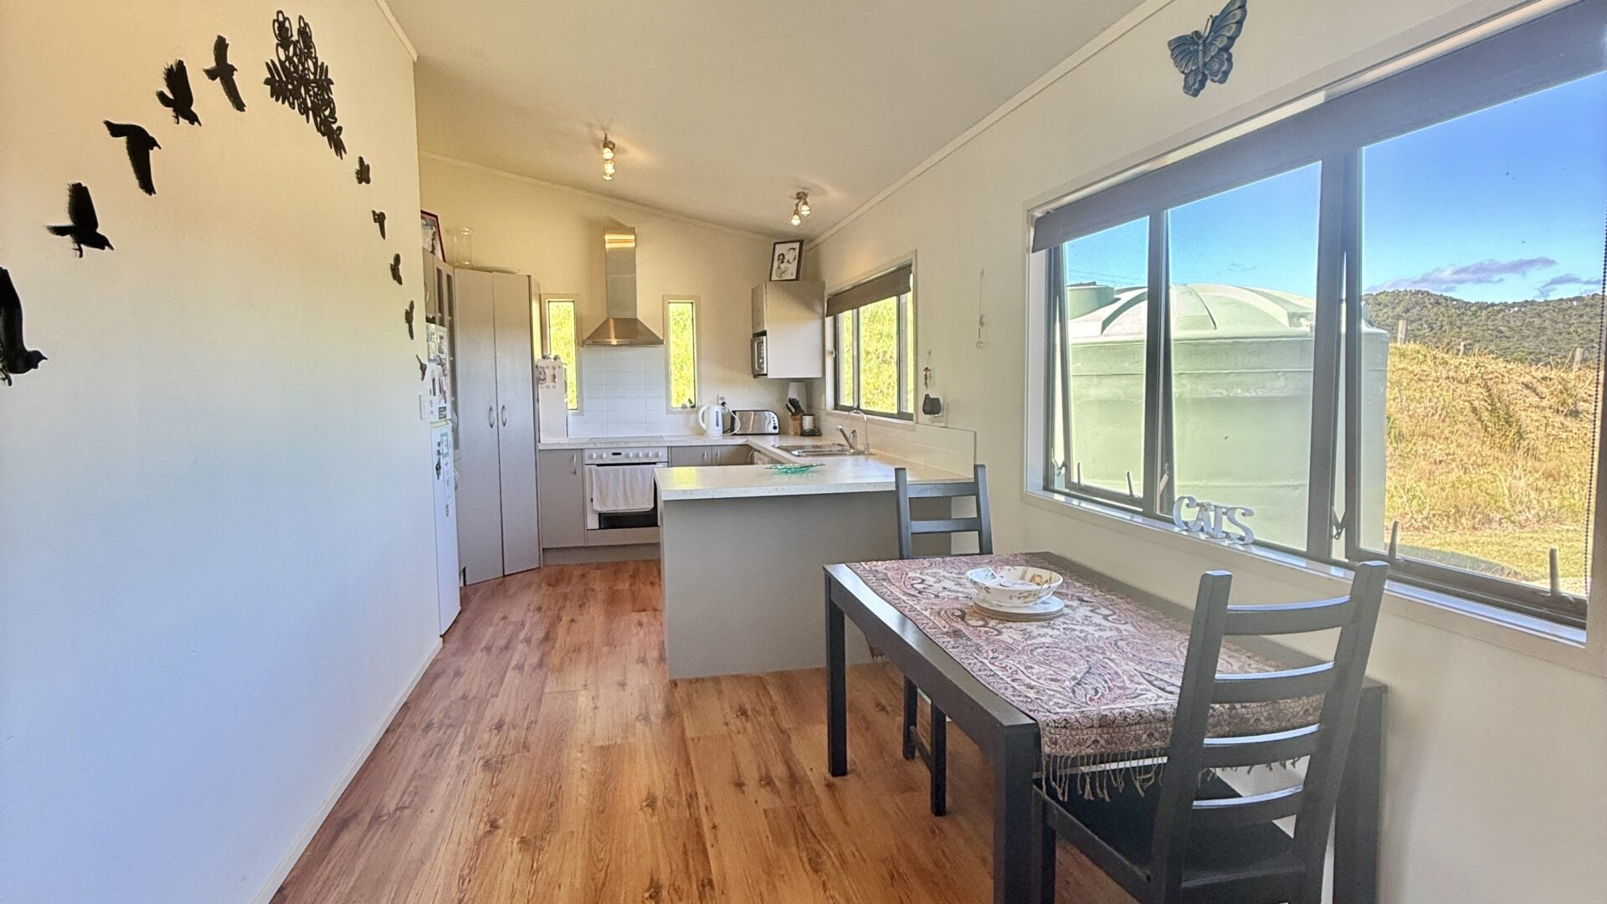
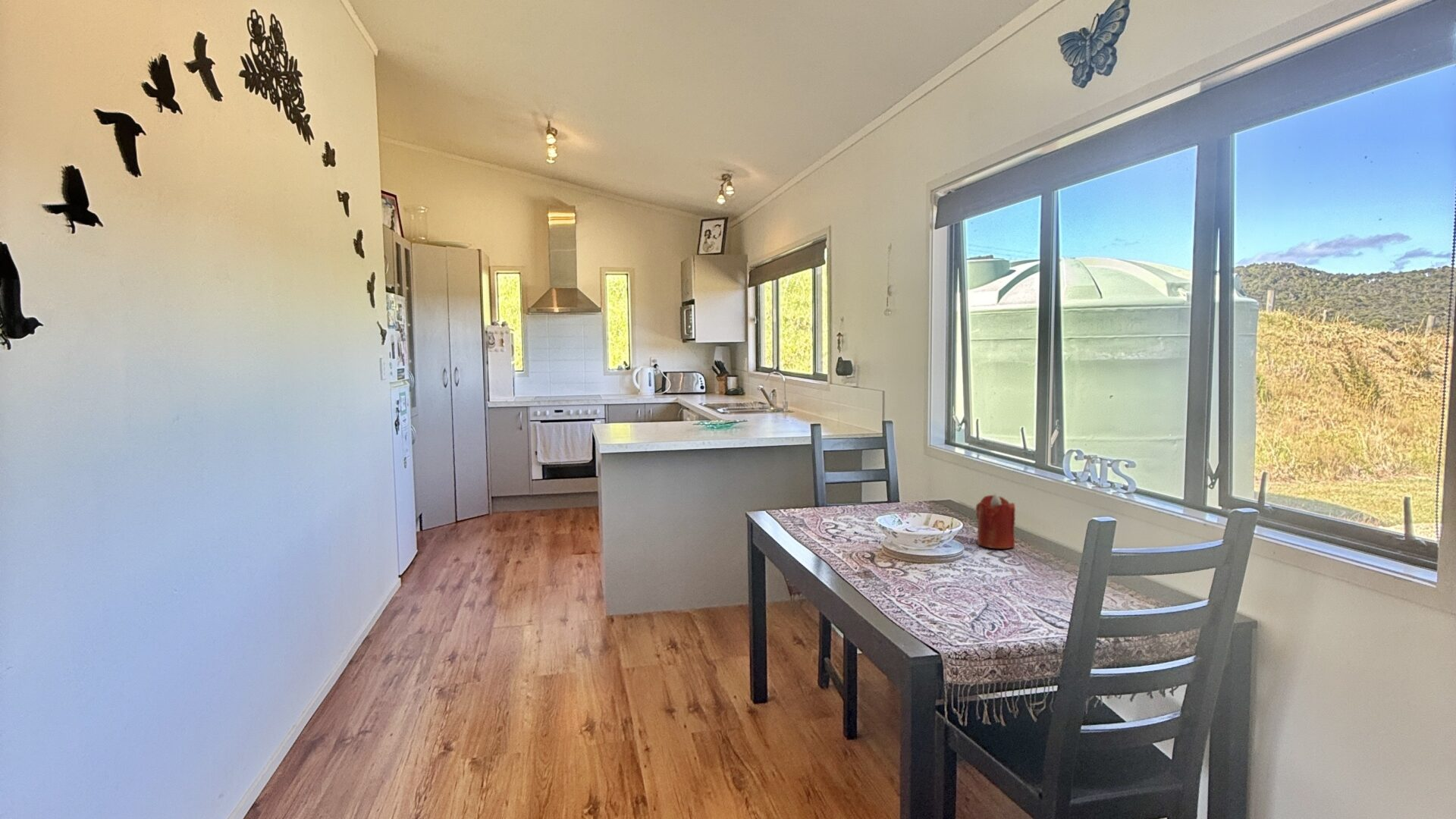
+ candle (996, 519)
